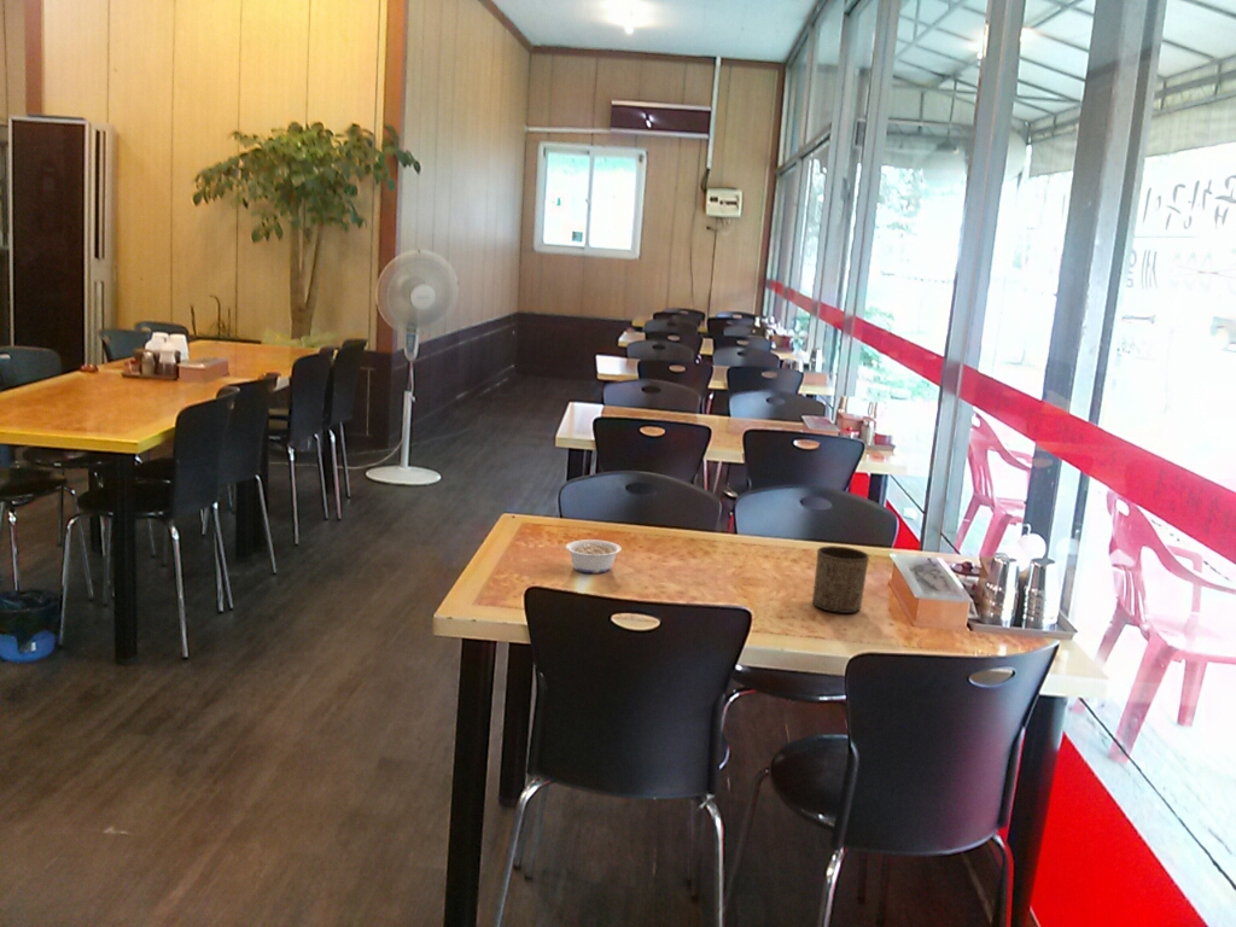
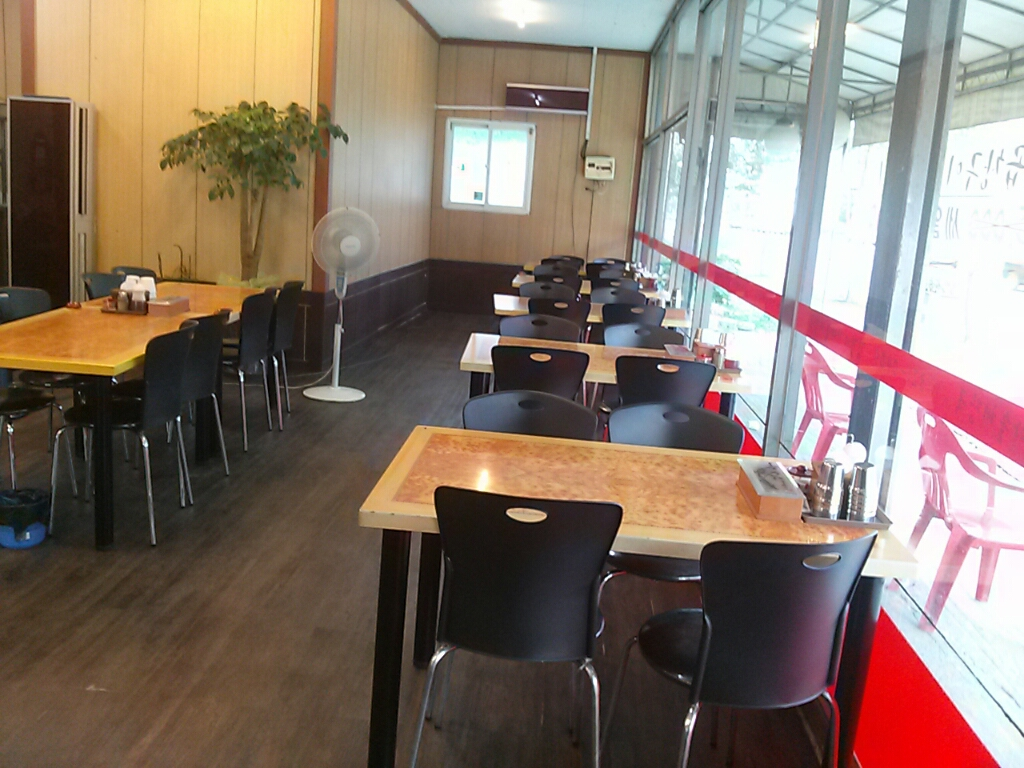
- cup (840, 579)
- legume (591, 555)
